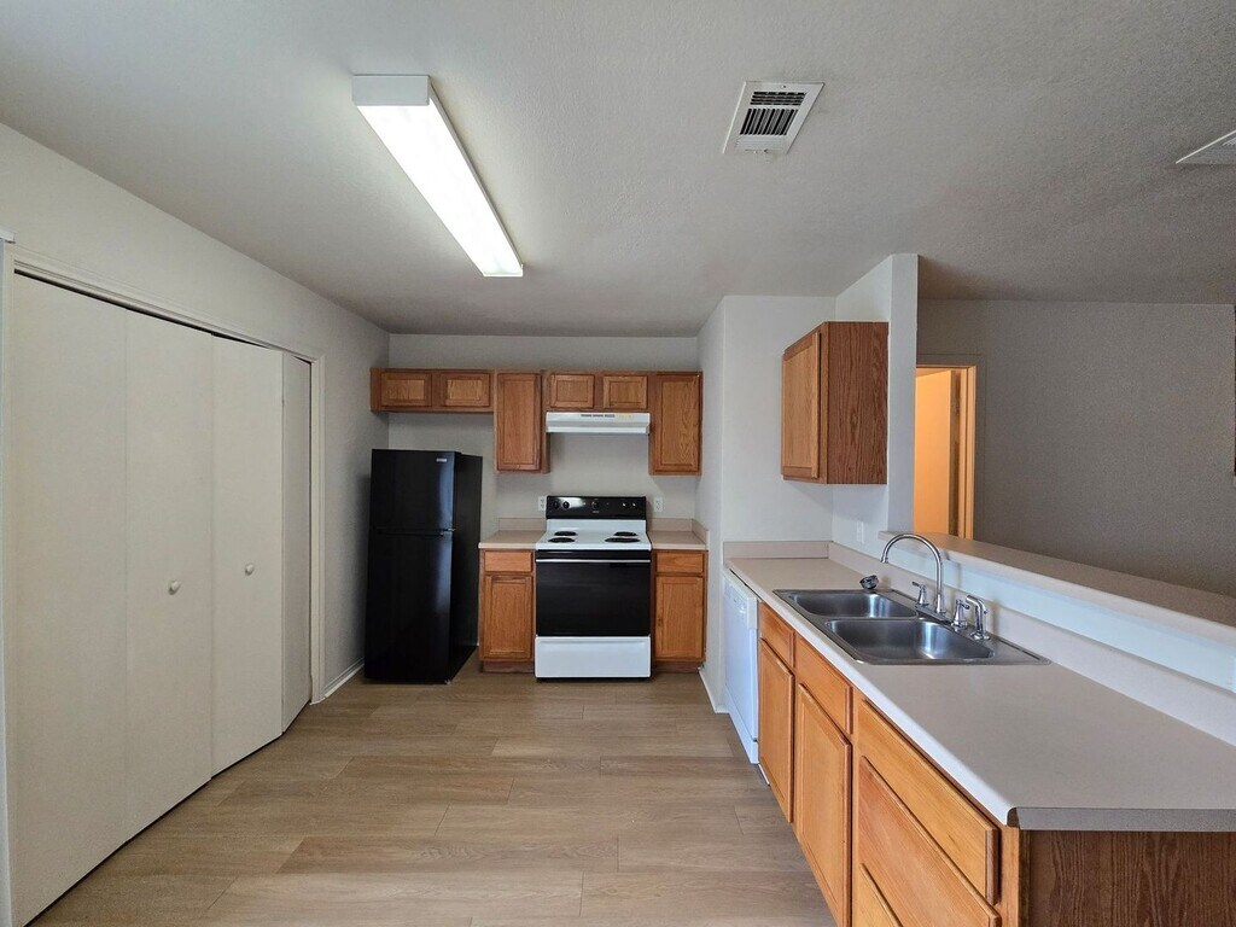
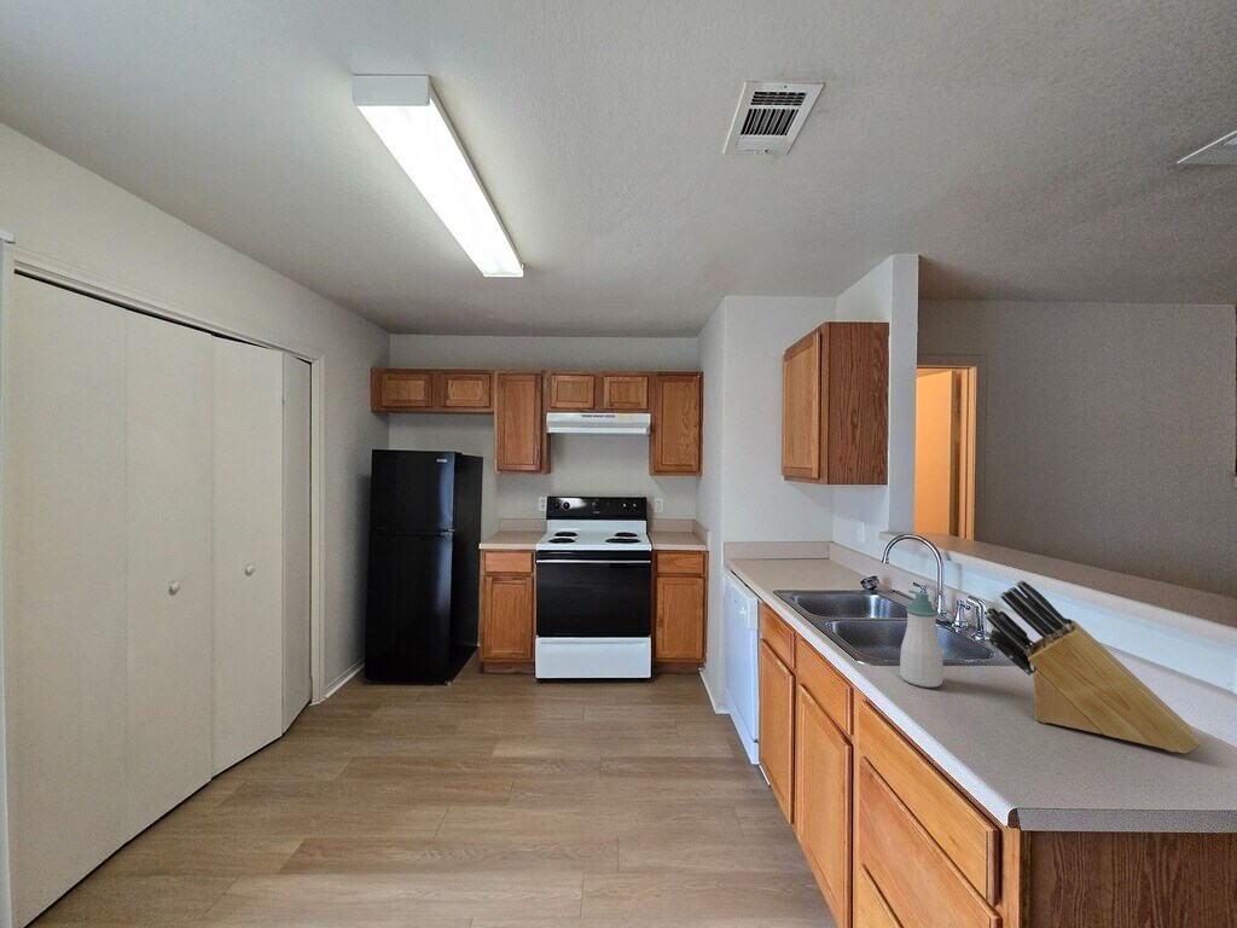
+ knife block (1081, 654)
+ soap bottle (921, 637)
